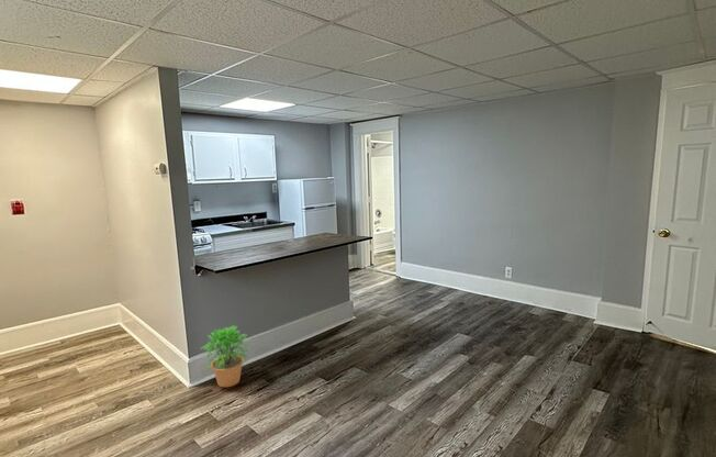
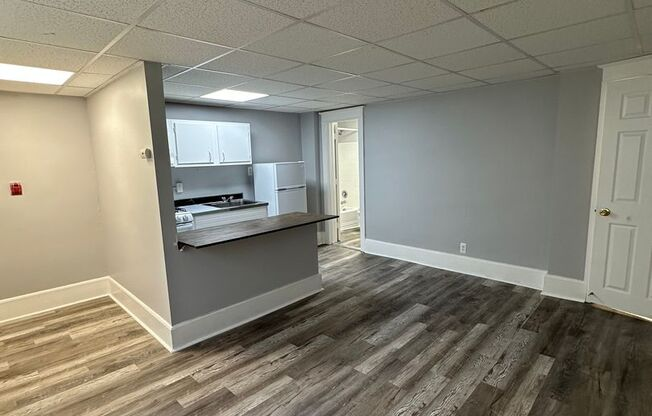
- potted plant (225, 354)
